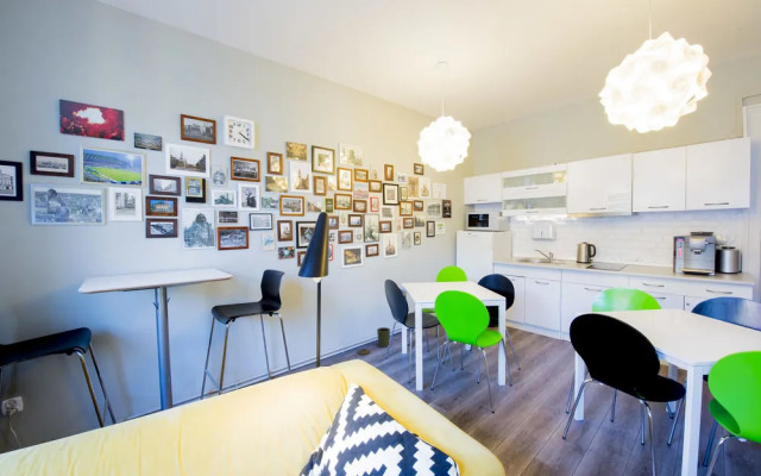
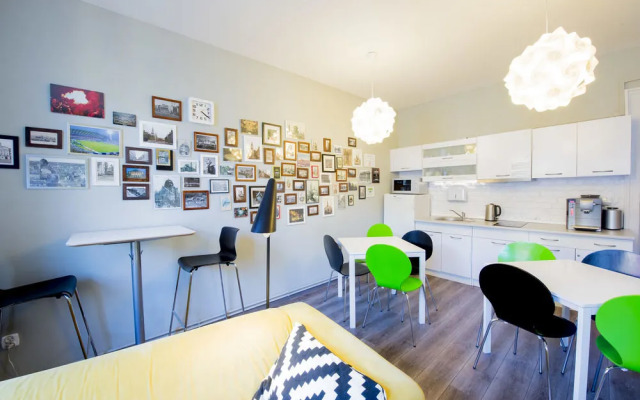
- trash can (378, 340)
